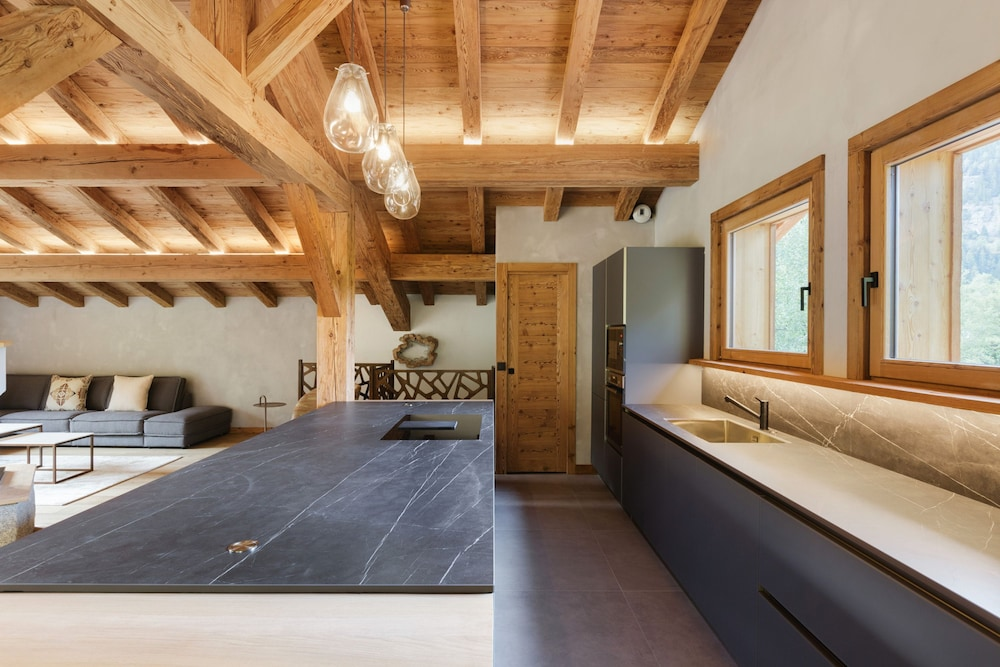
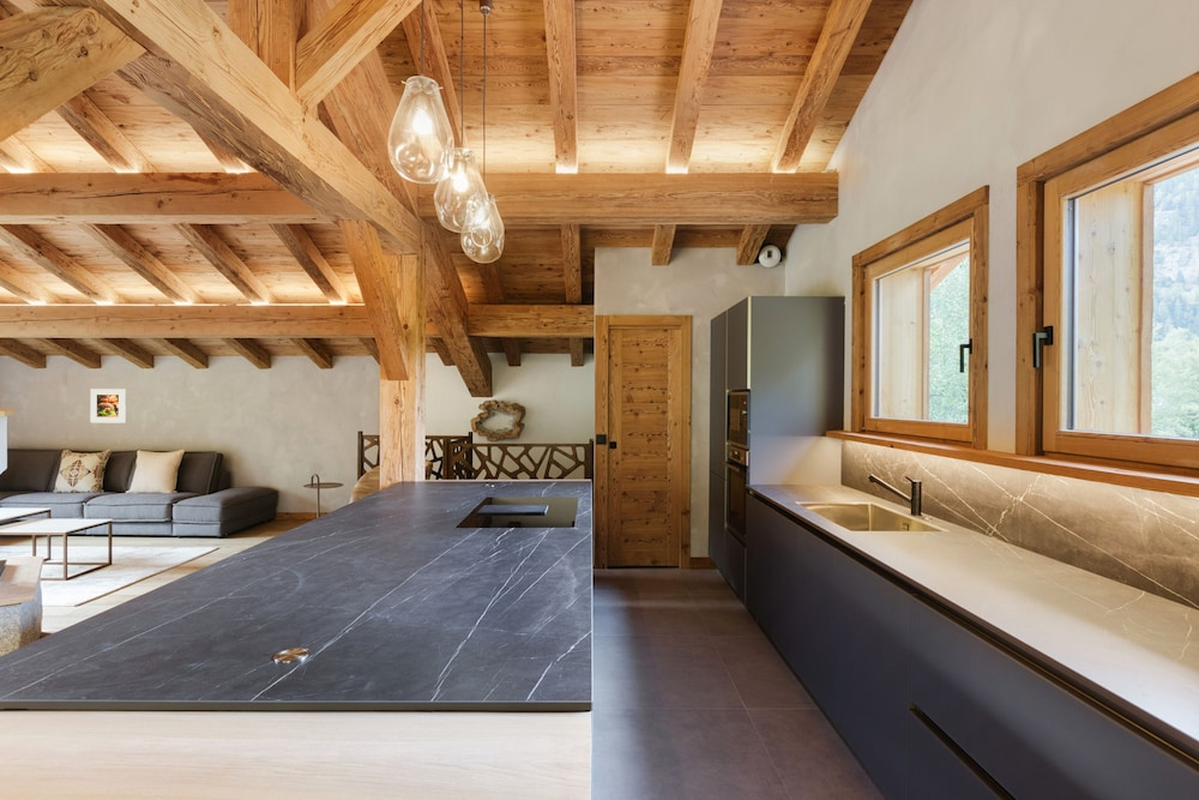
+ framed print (108, 405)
